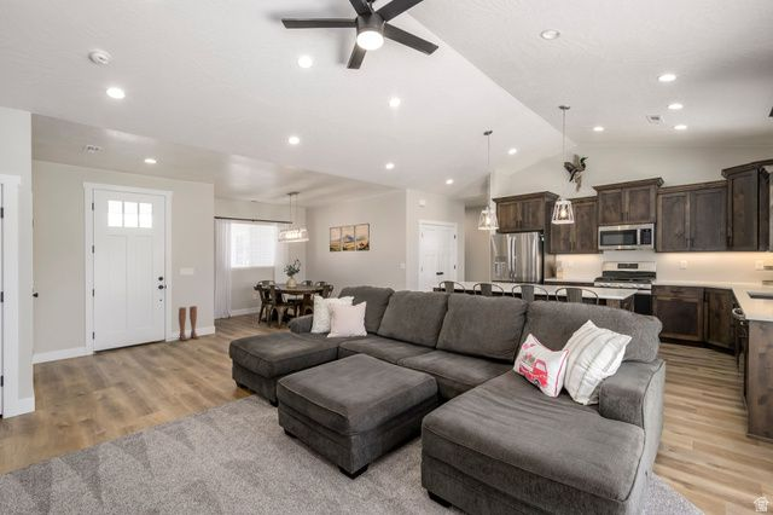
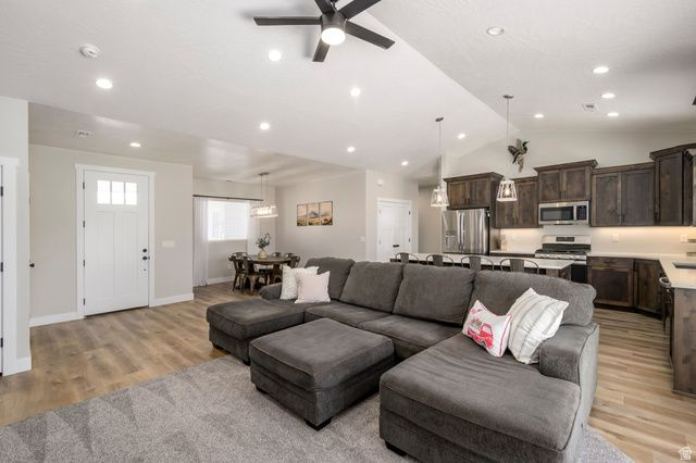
- boots (191, 323)
